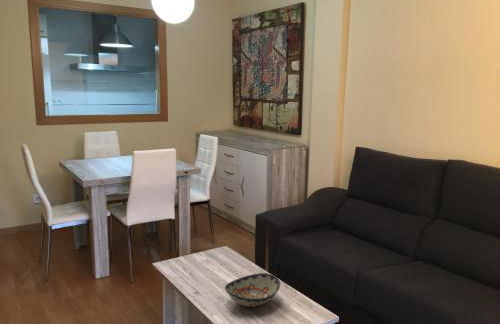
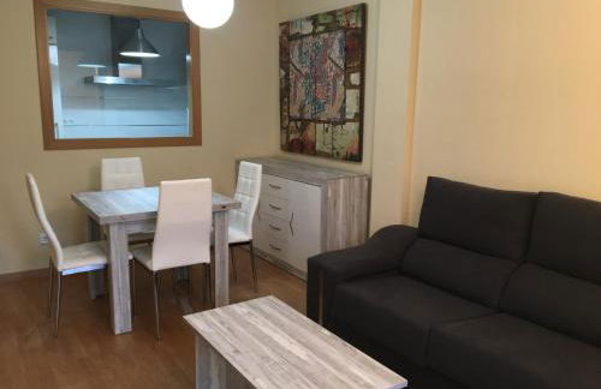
- decorative bowl (252, 292)
